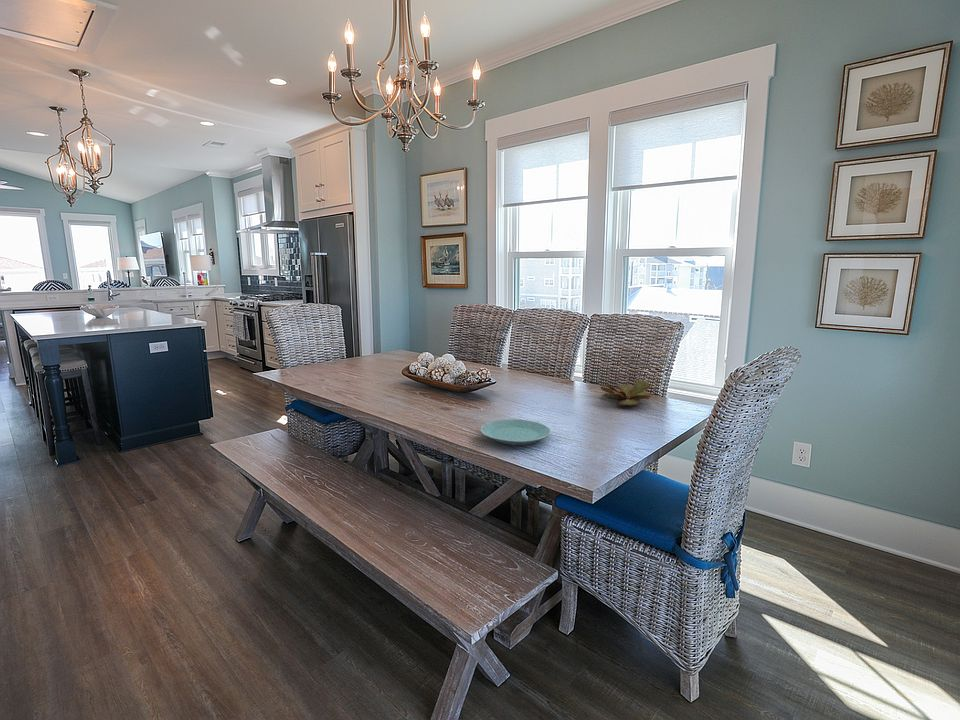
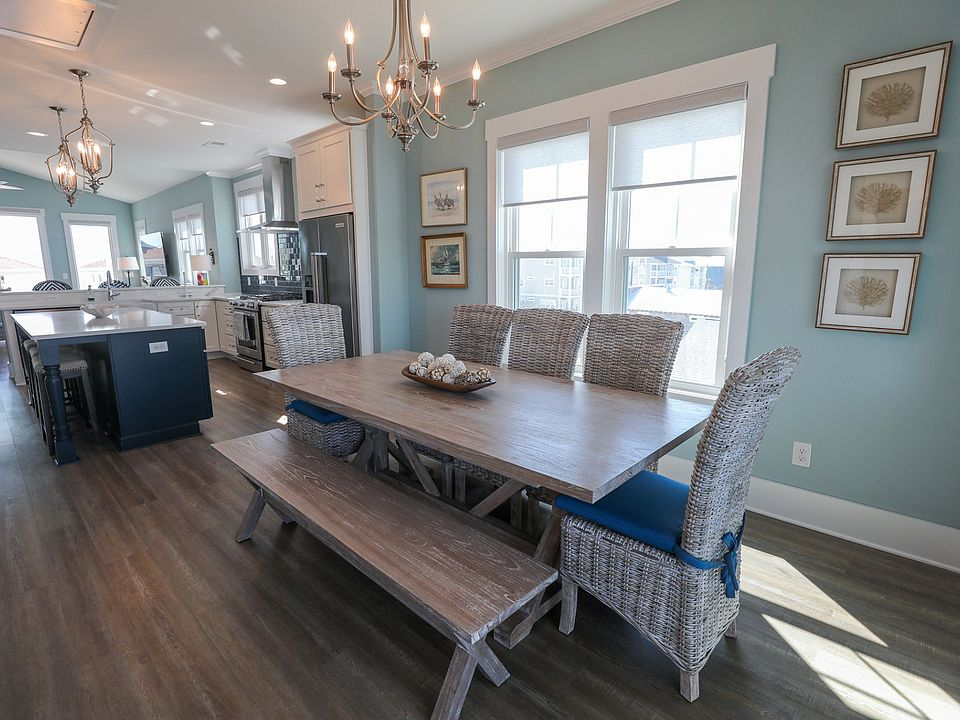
- plate (515, 433)
- succulent plant (626, 392)
